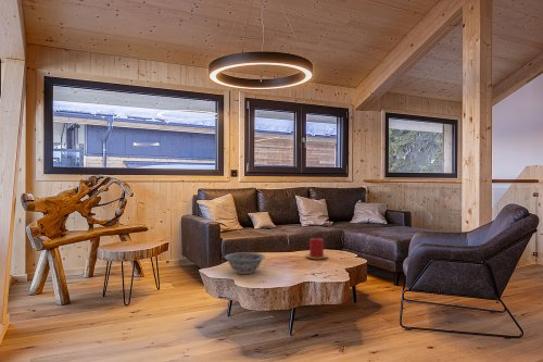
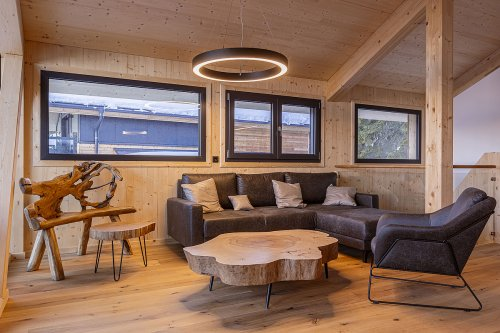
- candle (316, 248)
- decorative bowl (244, 263)
